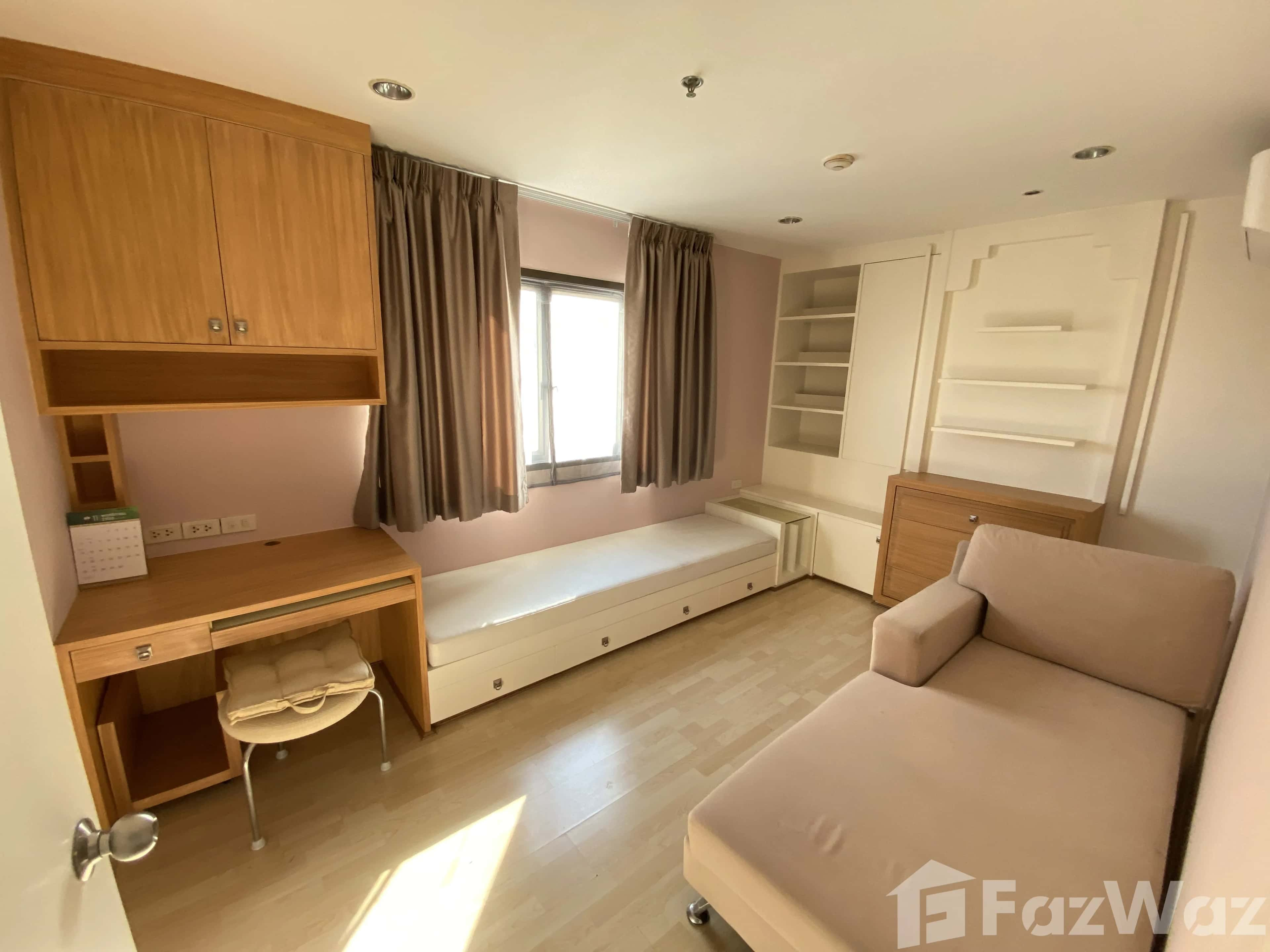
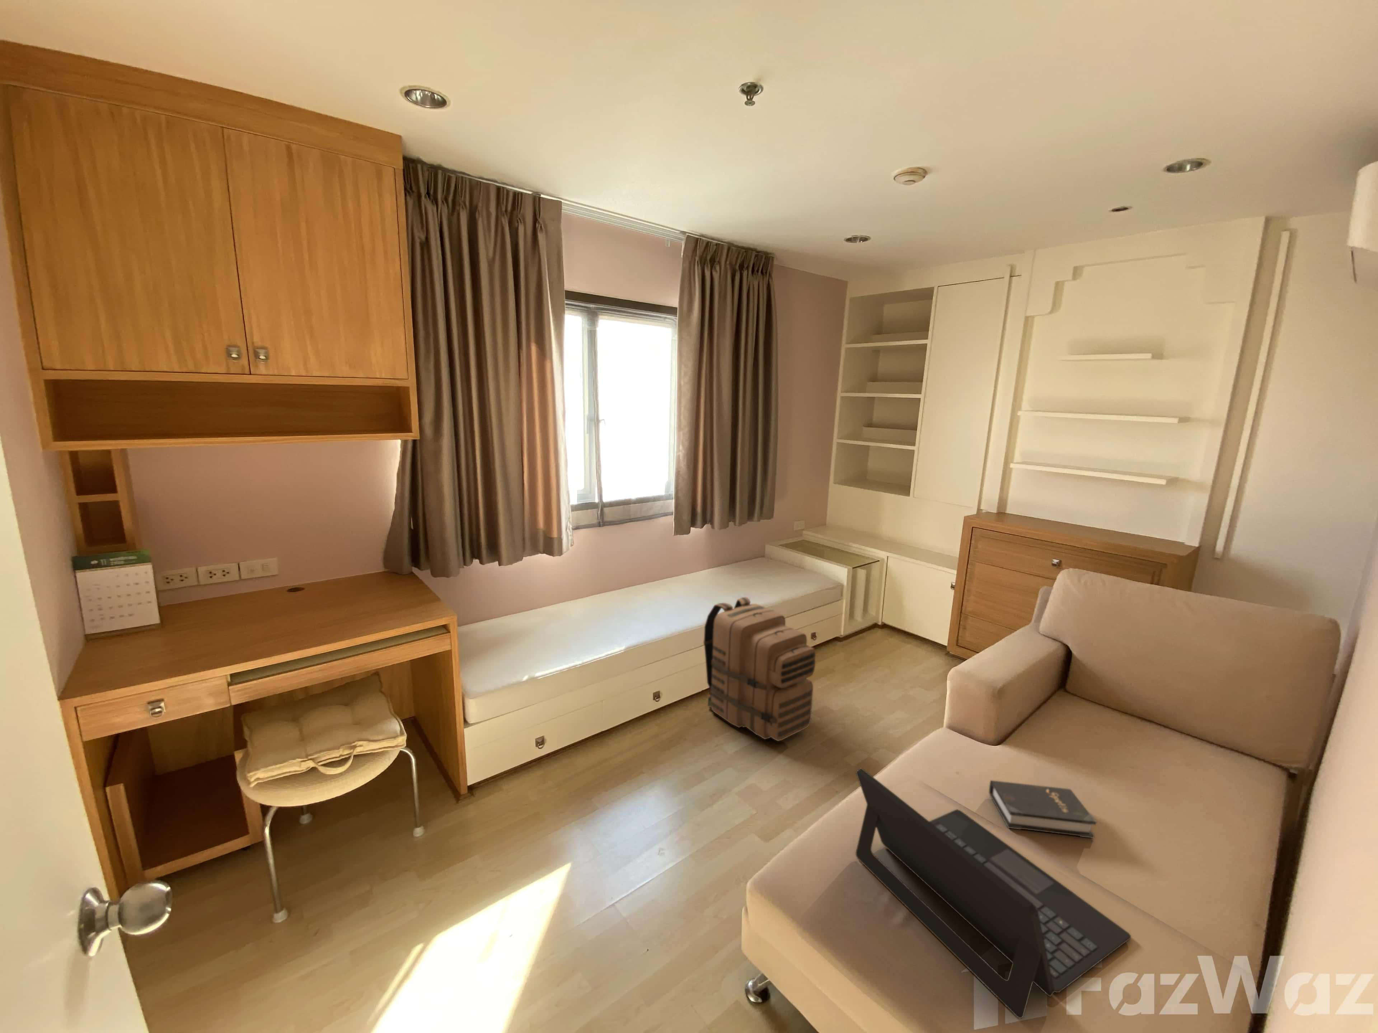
+ laptop (986, 847)
+ backpack (756, 665)
+ hardback book (1039, 806)
